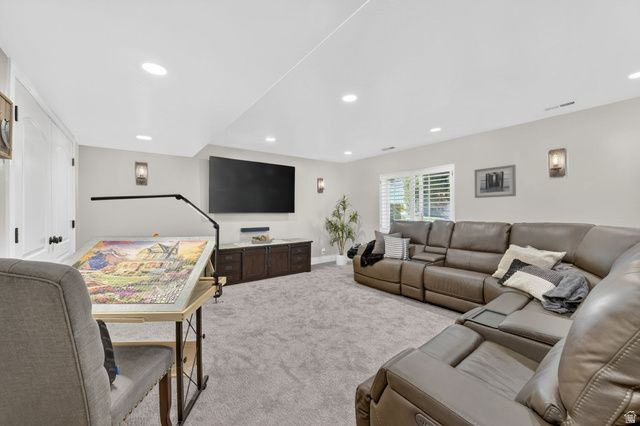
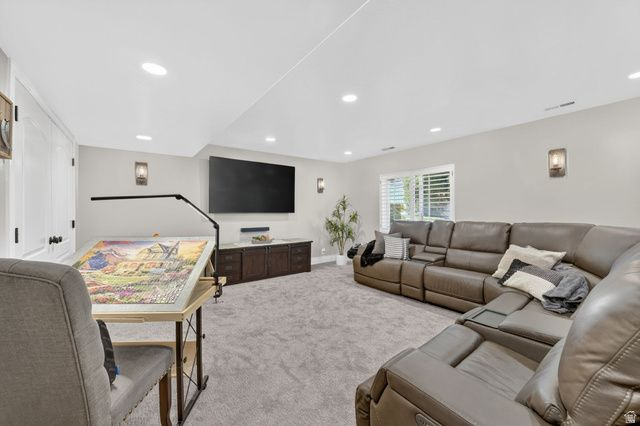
- wall art (494, 182)
